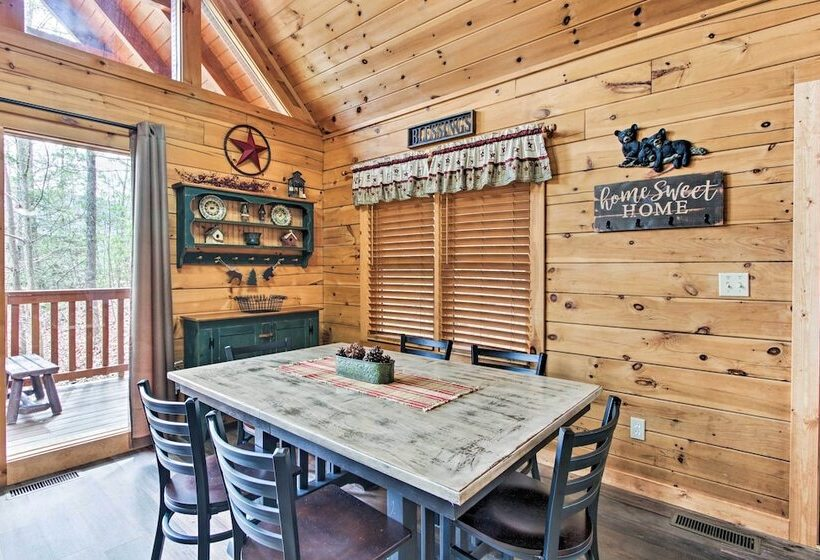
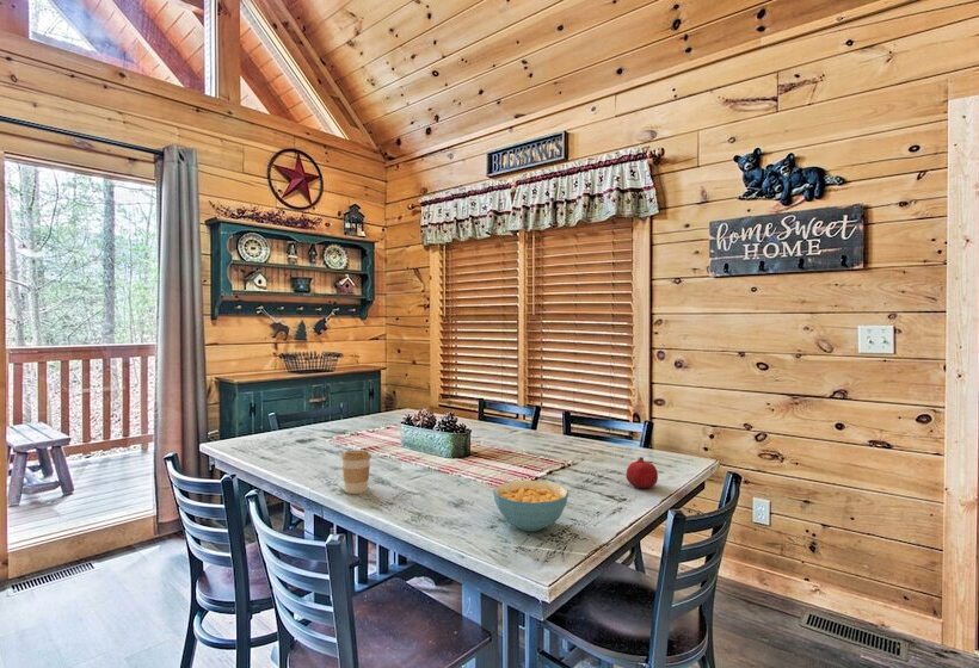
+ fruit (641, 471)
+ coffee cup (356, 470)
+ cereal bowl (530, 508)
